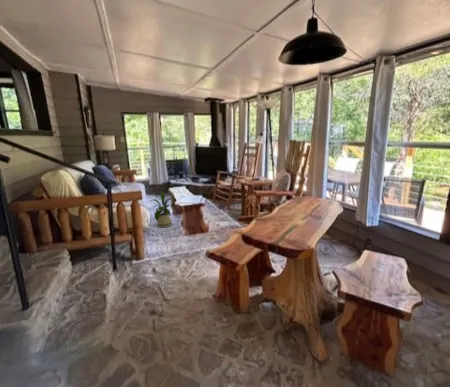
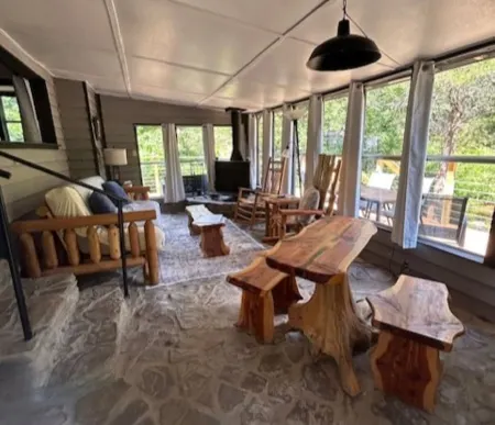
- house plant (161, 211)
